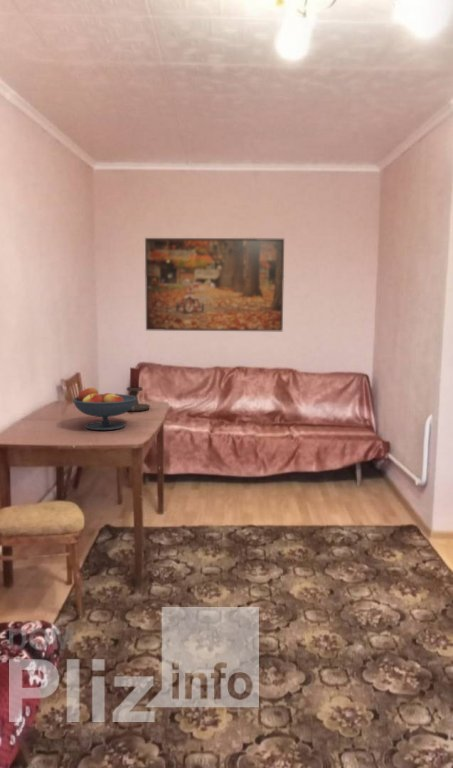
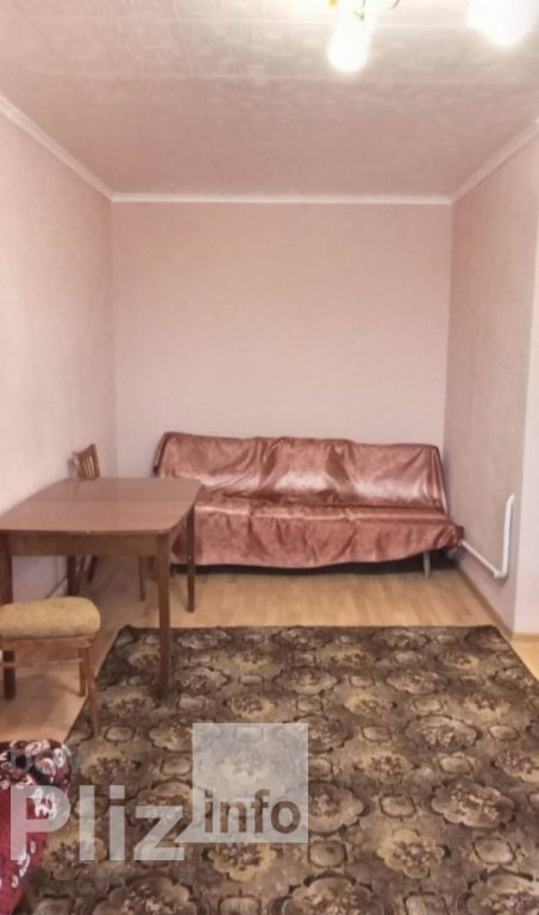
- fruit bowl (105, 407)
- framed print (214, 285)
- candle holder (134, 388)
